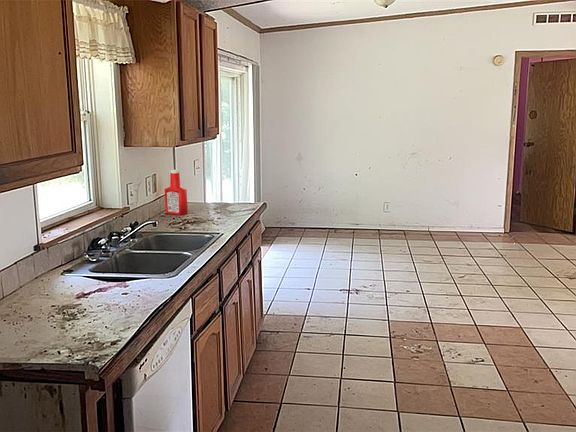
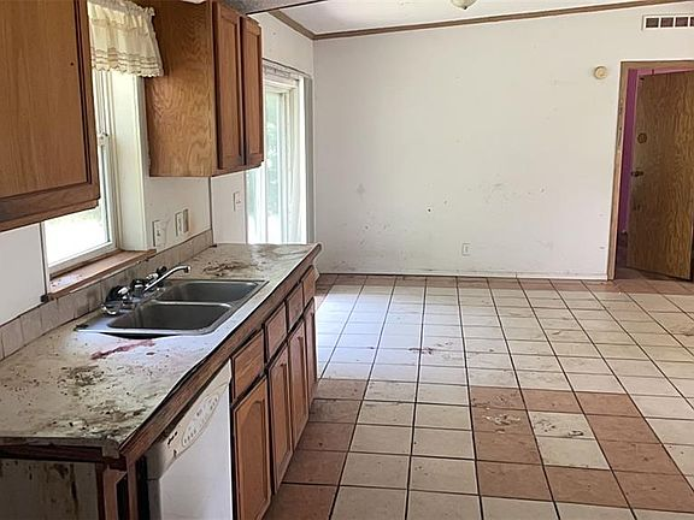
- soap bottle (175, 191)
